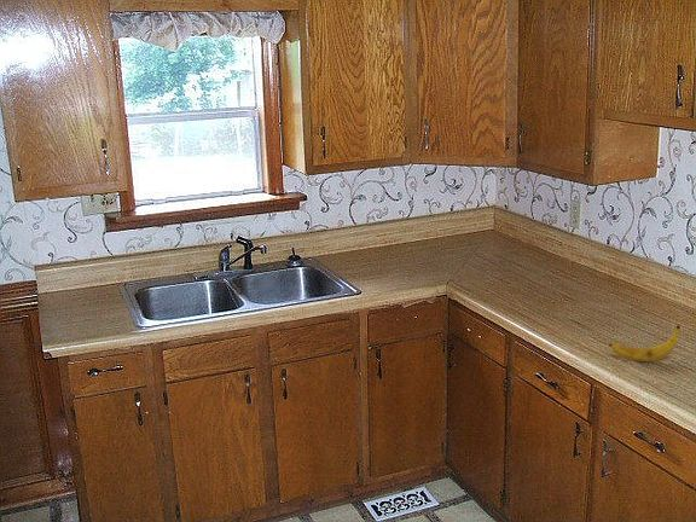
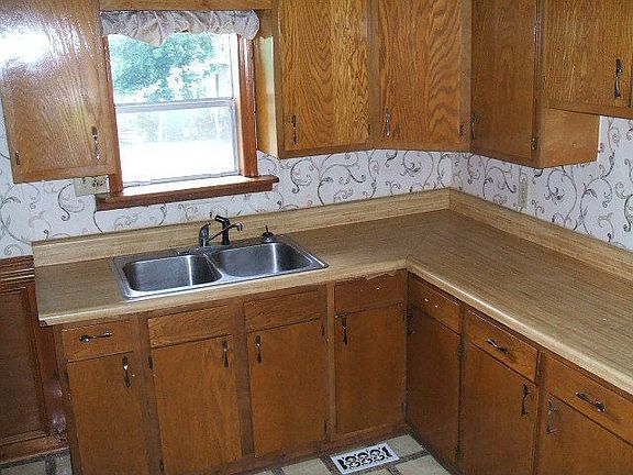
- banana (643, 348)
